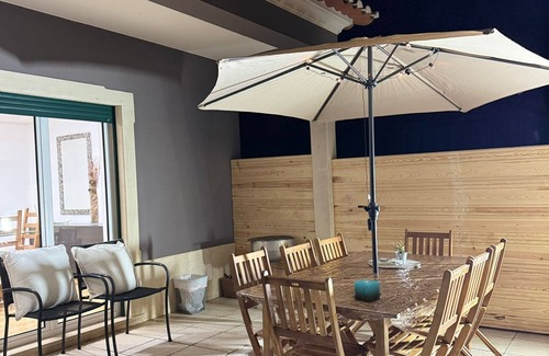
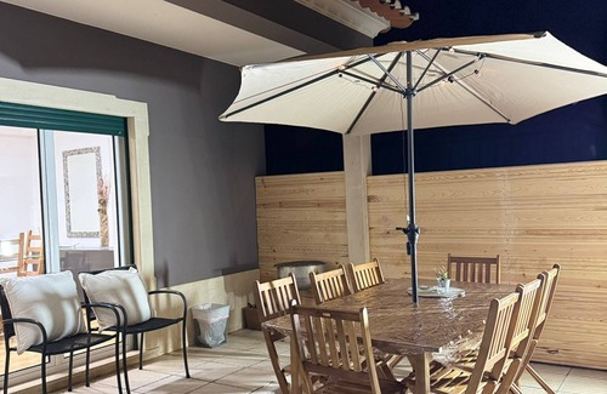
- candle (366, 286)
